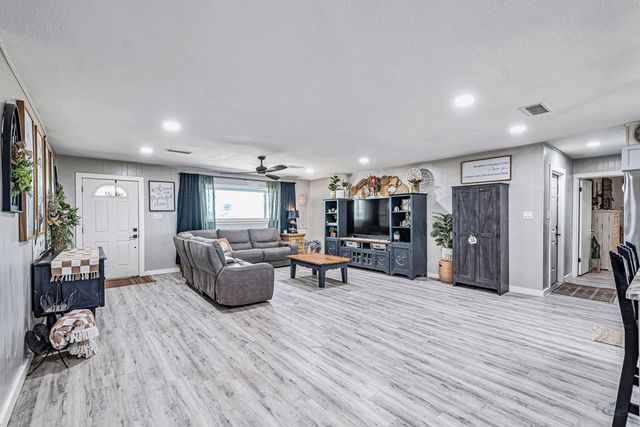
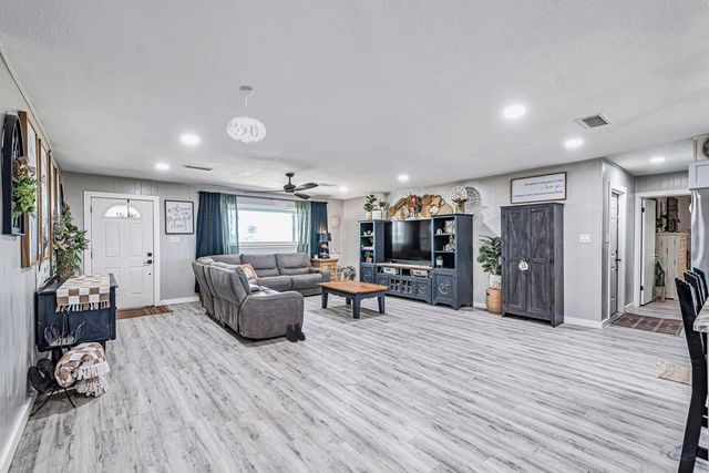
+ boots (295, 331)
+ pendant light (246, 116)
